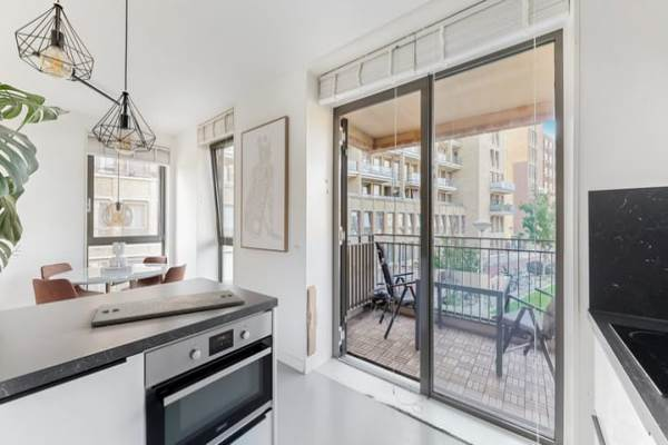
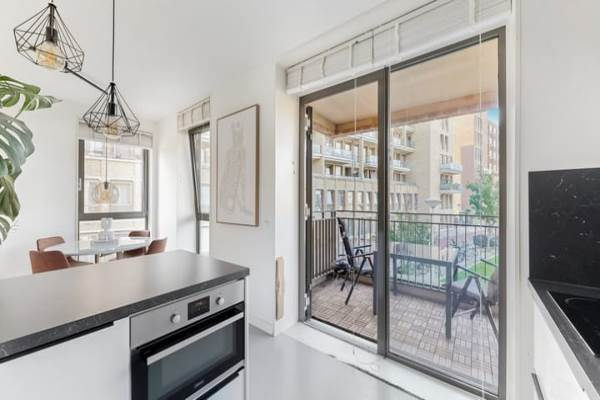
- cutting board (174, 304)
